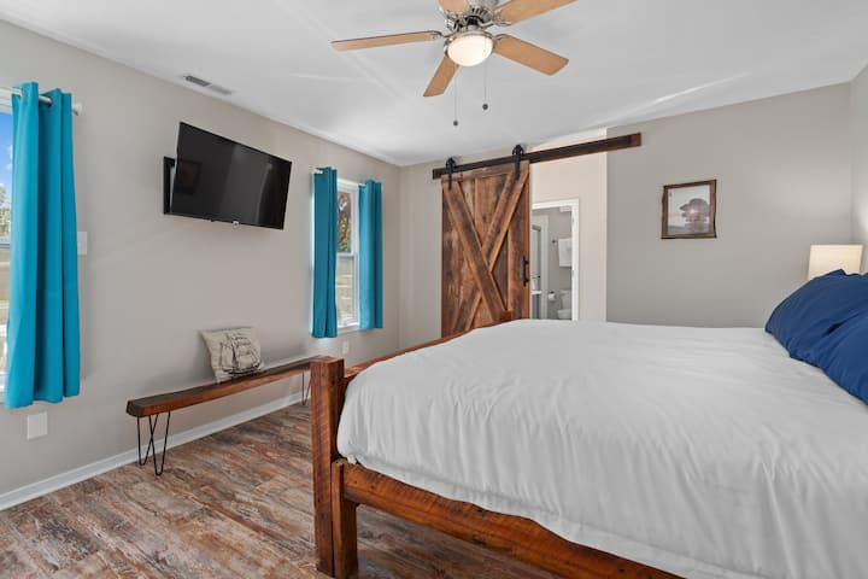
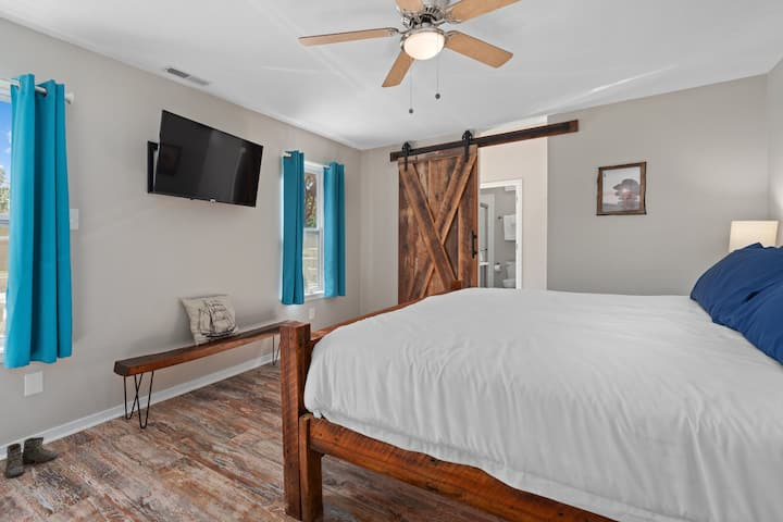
+ boots (26, 455)
